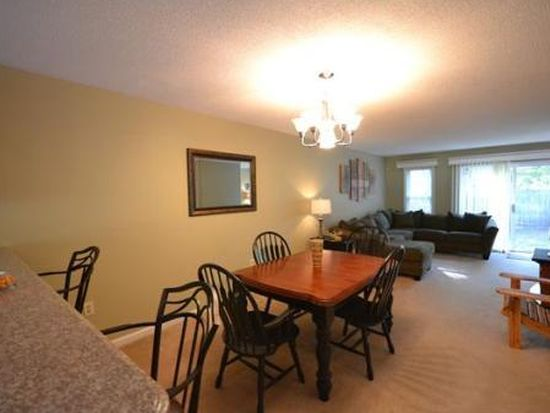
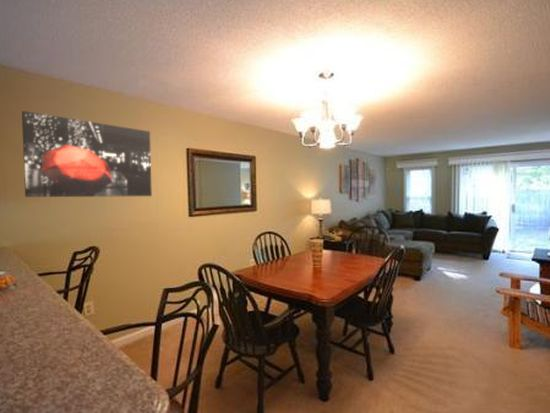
+ wall art (95, 159)
